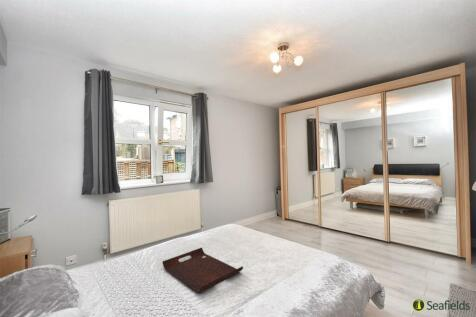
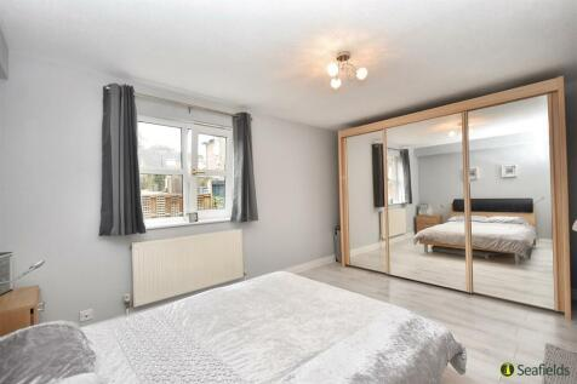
- serving tray (201, 266)
